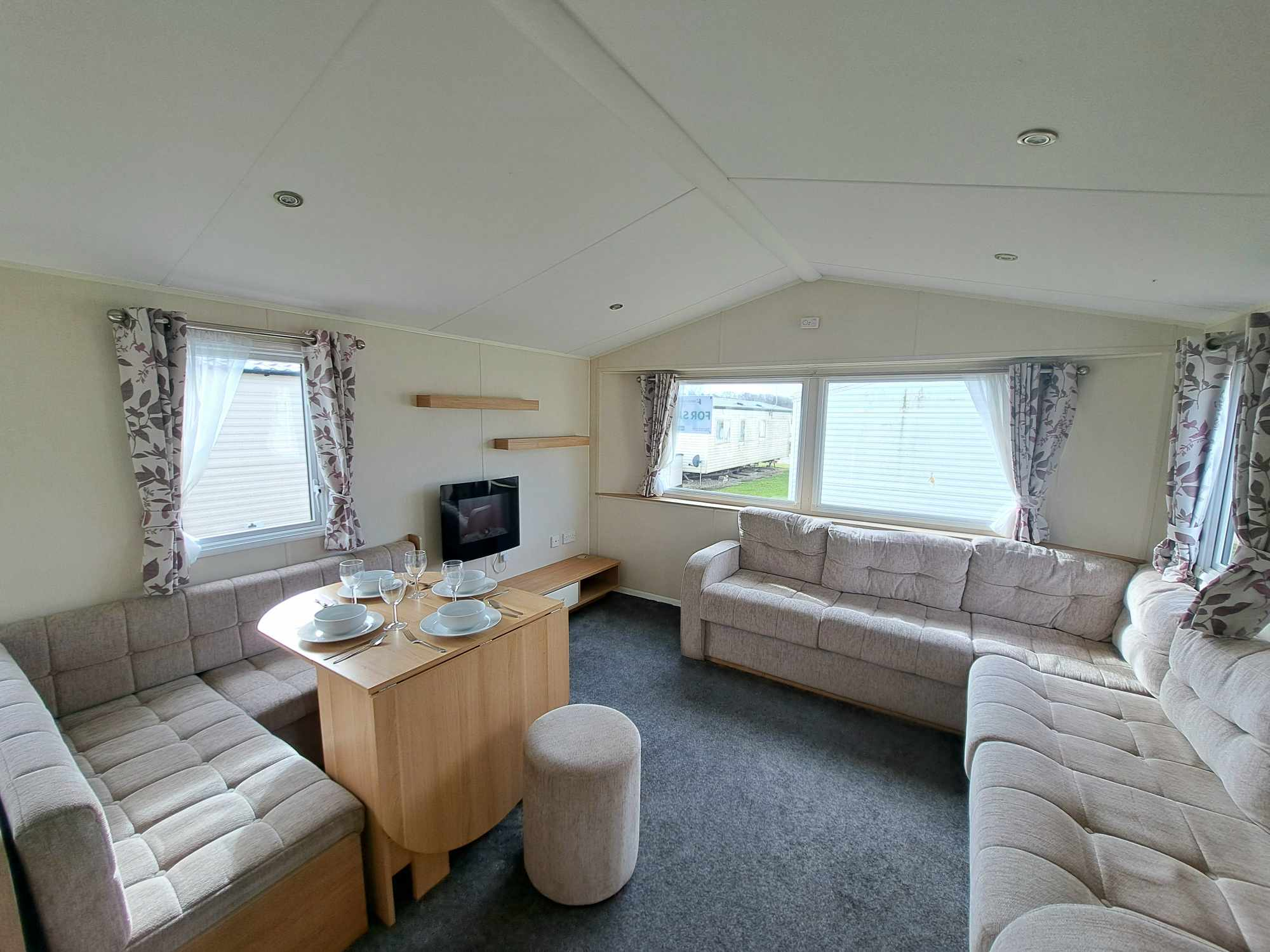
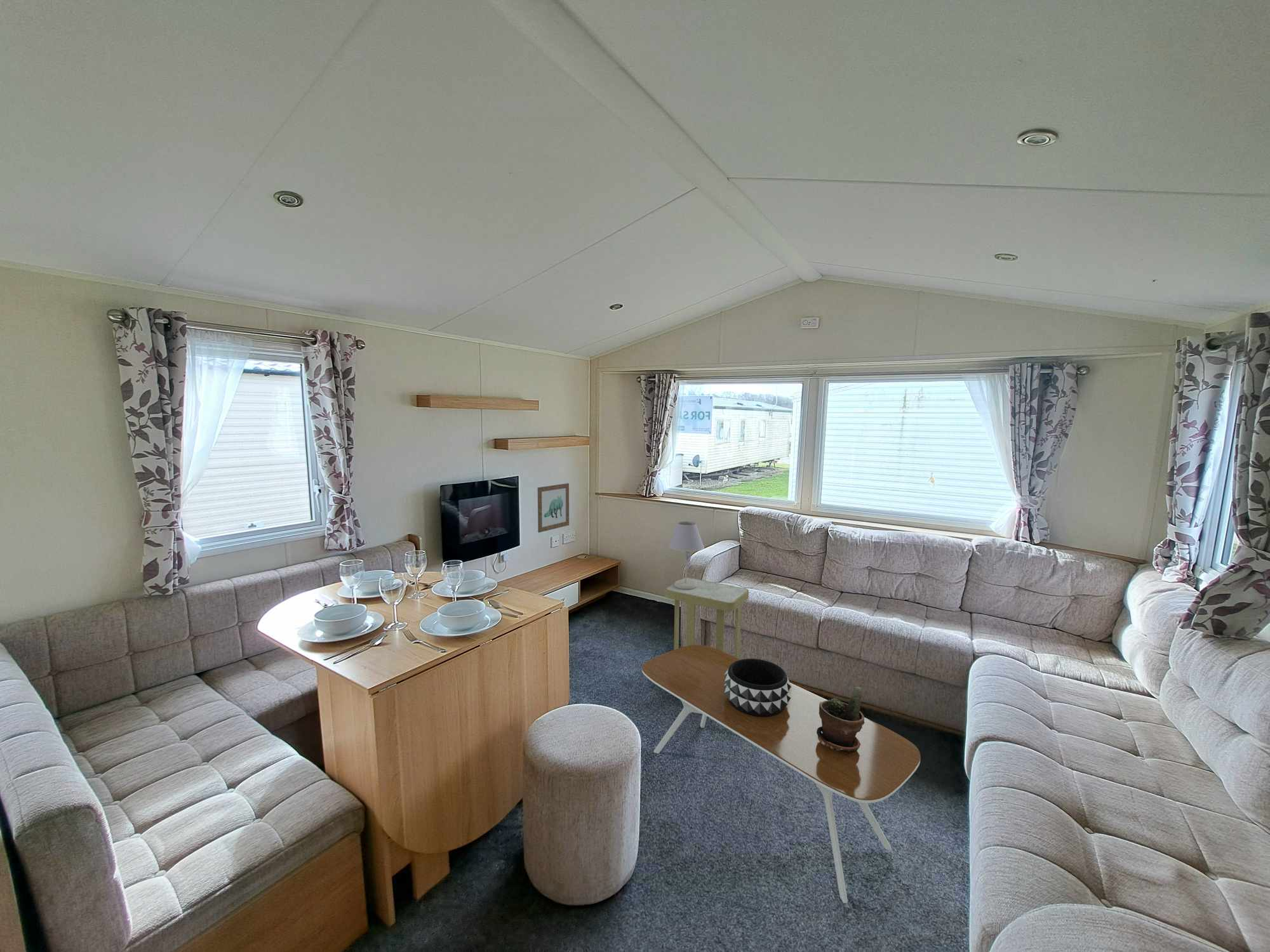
+ potted plant (840, 713)
+ wall art (554, 507)
+ side table (716, 637)
+ coffee table (759, 748)
+ decorative bowl (756, 685)
+ table lamp (686, 554)
